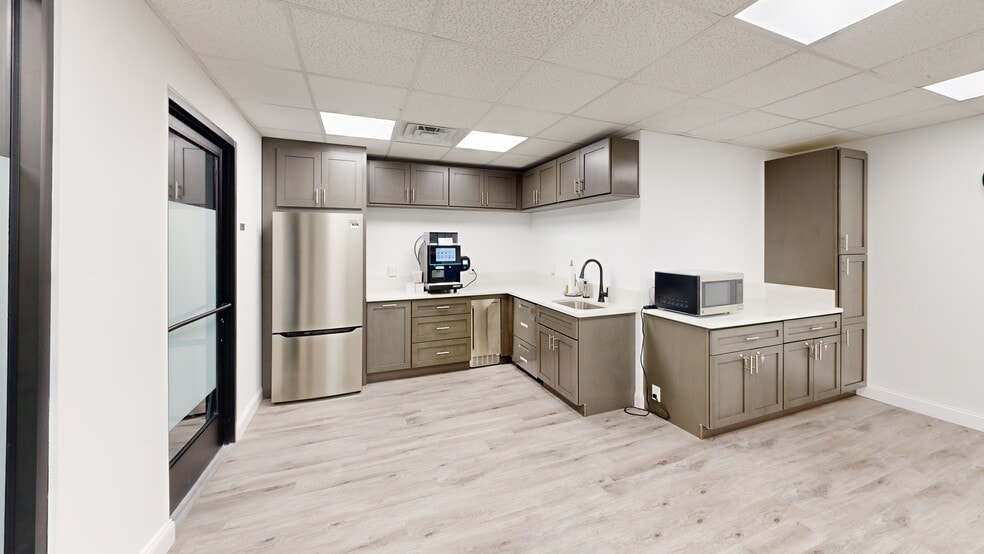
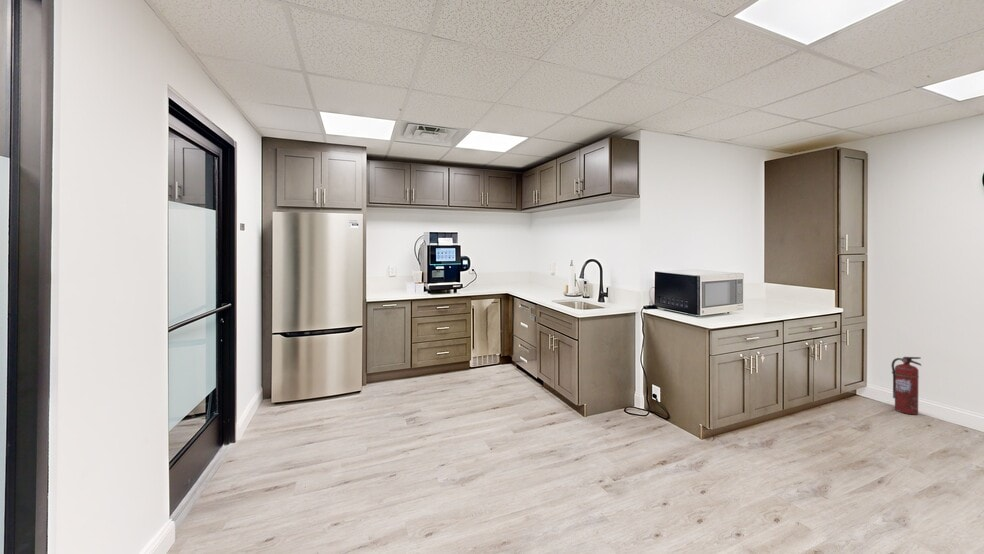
+ fire extinguisher (905, 383)
